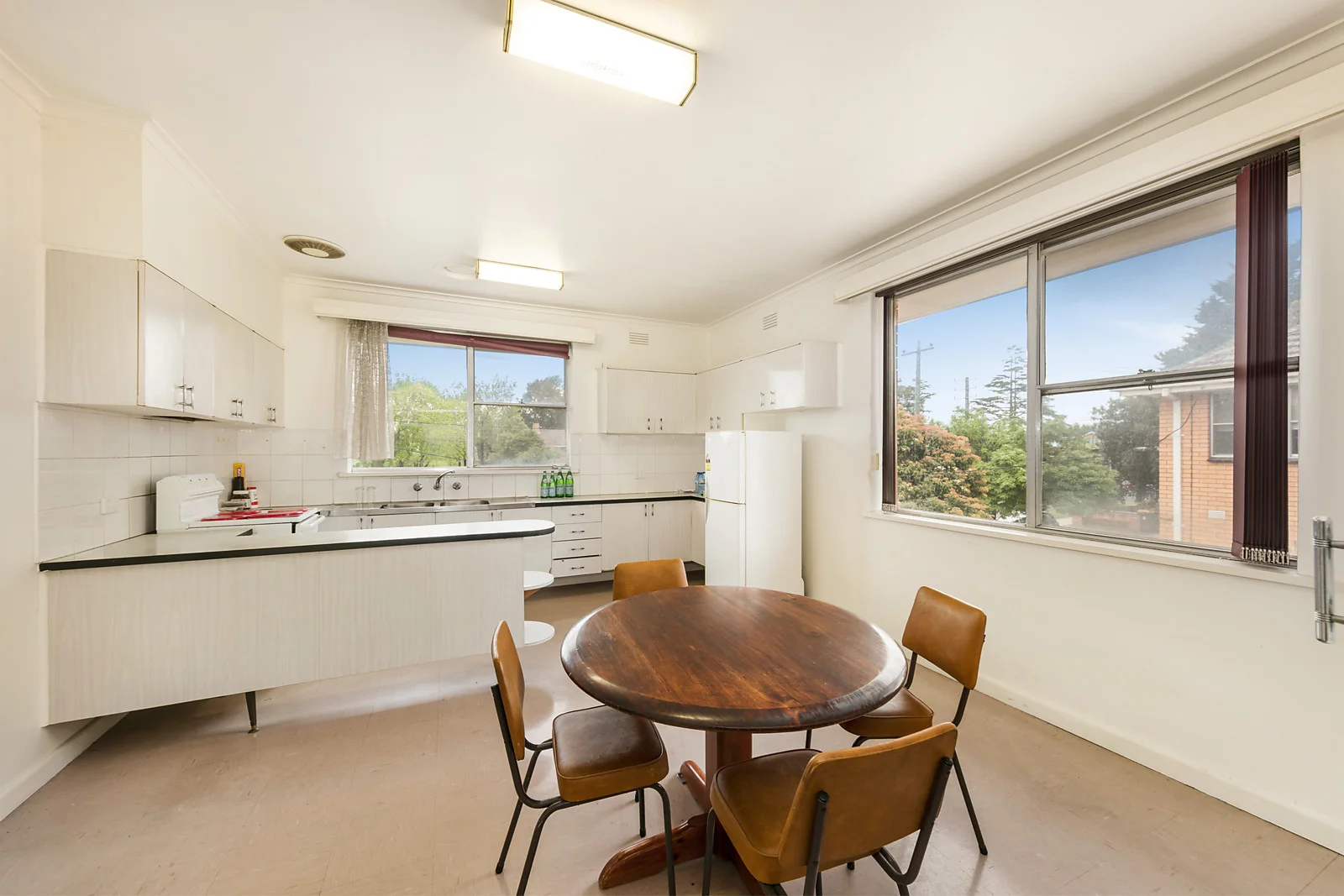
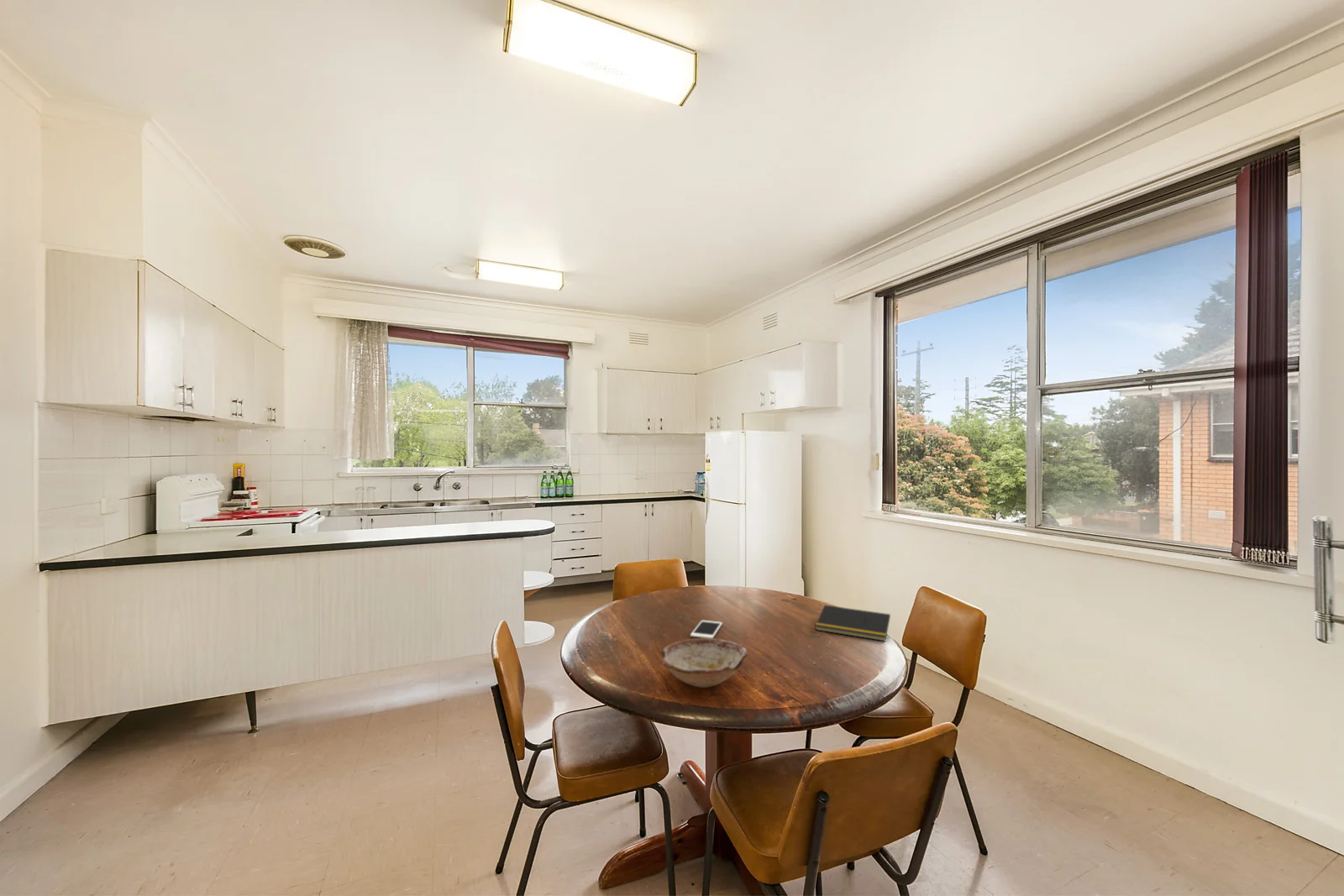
+ cell phone (706, 629)
+ notepad (853, 621)
+ bowl (701, 665)
